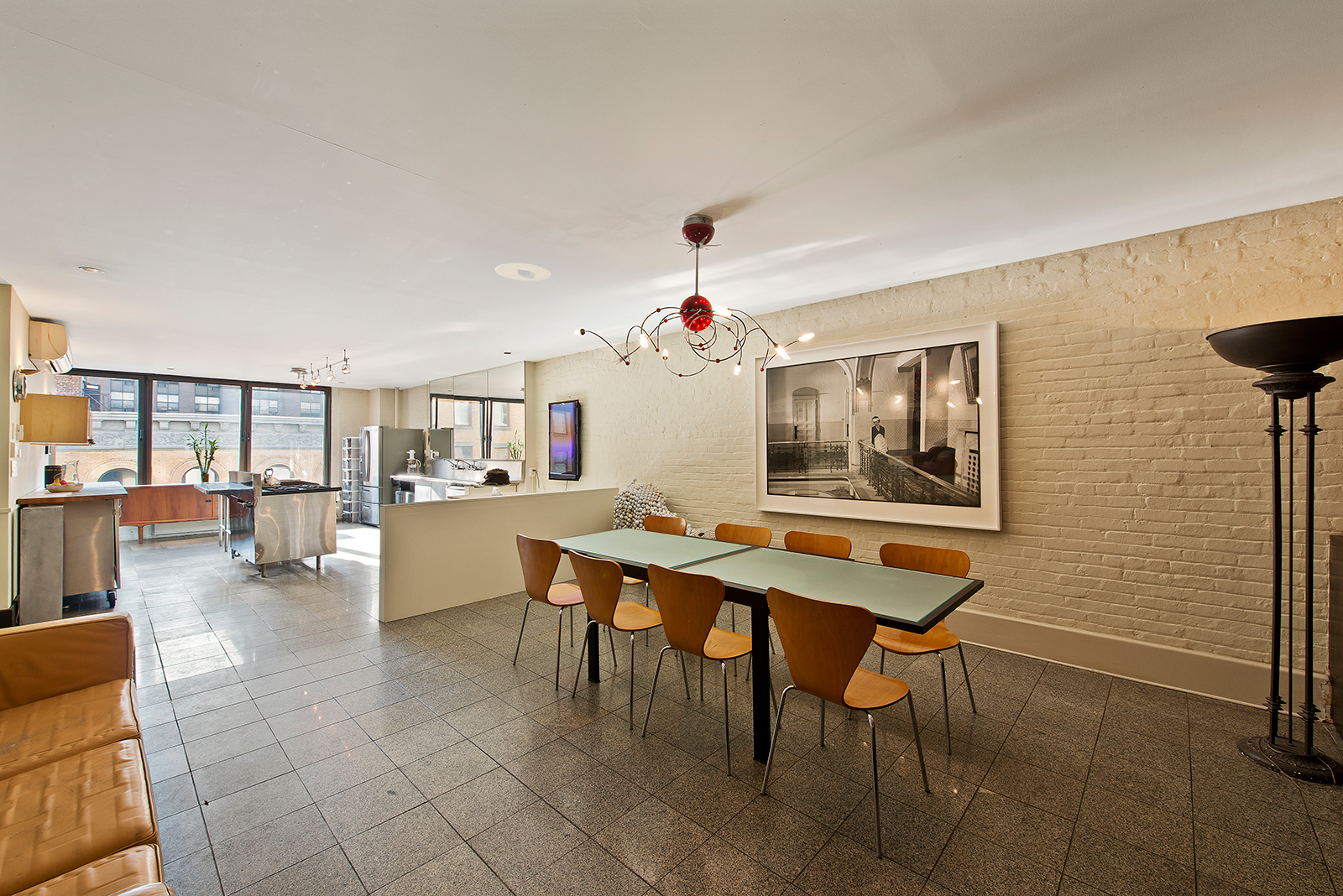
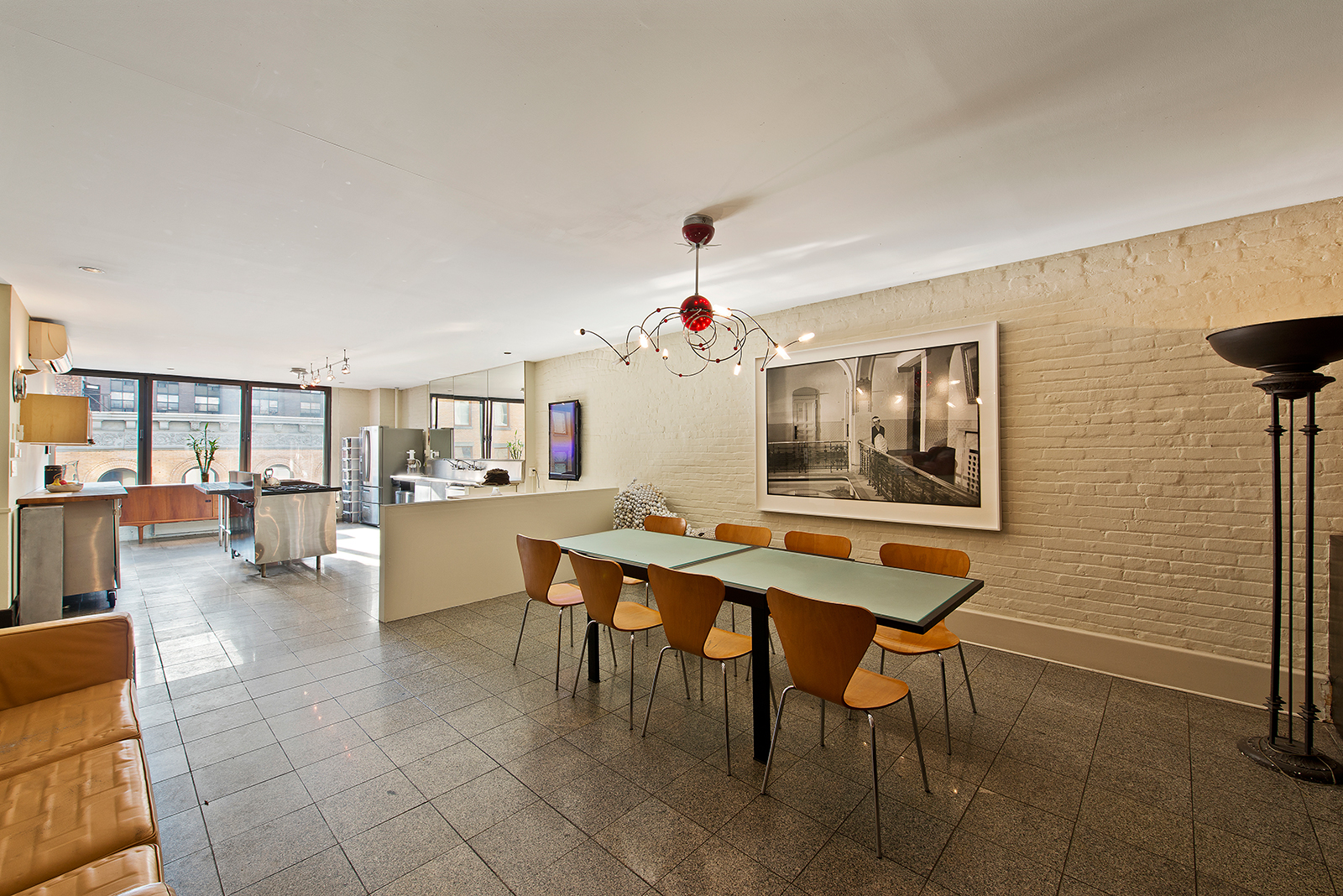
- recessed light (523, 269)
